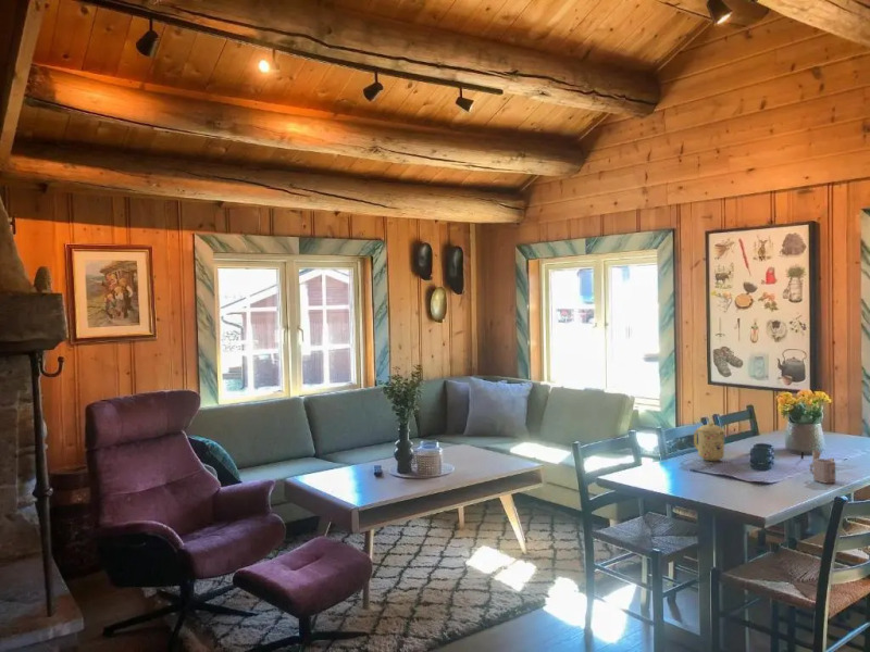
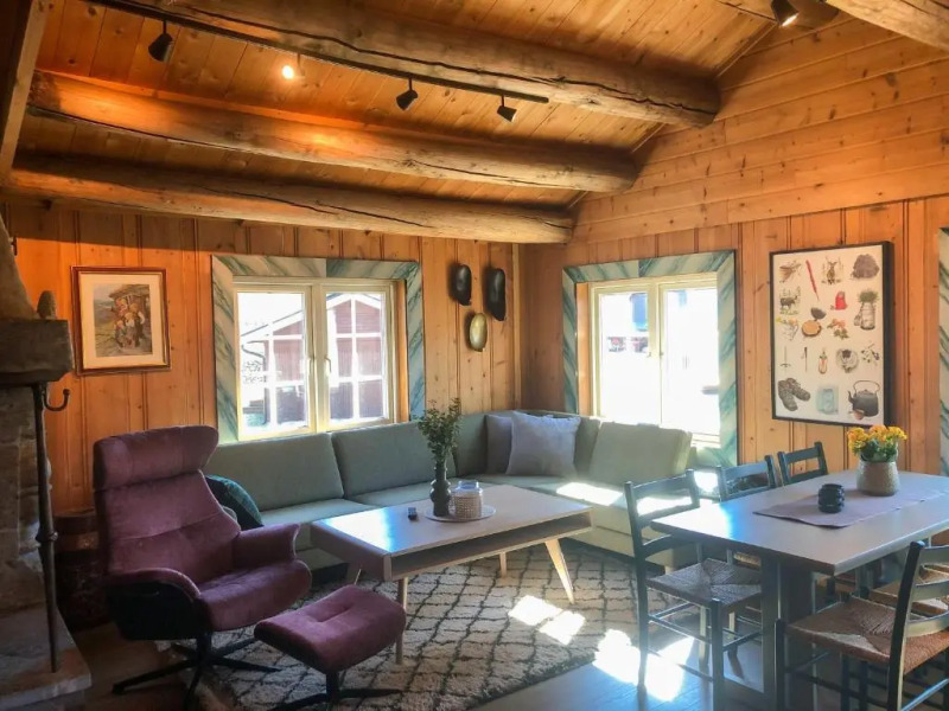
- cup (815, 452)
- mug (709, 440)
- cup (822, 469)
